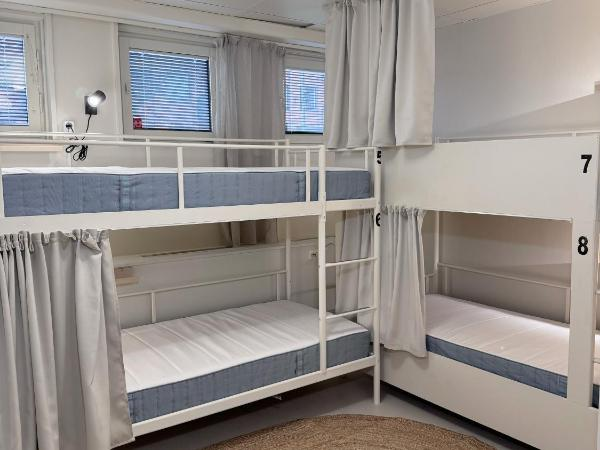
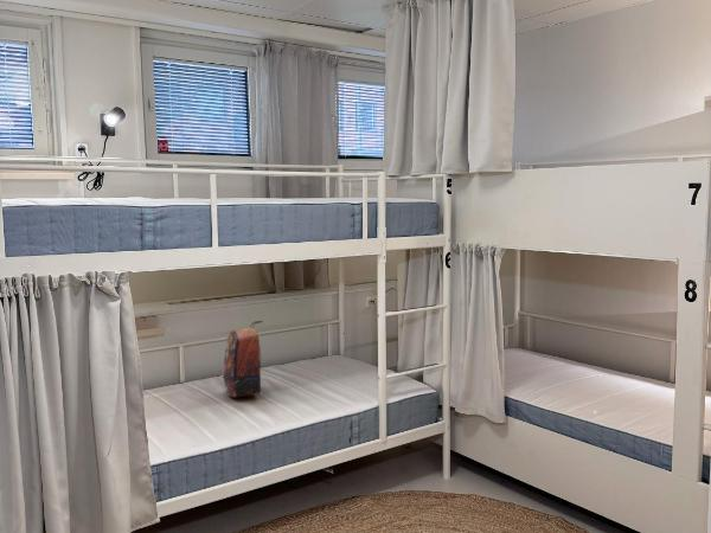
+ backpack (243, 358)
